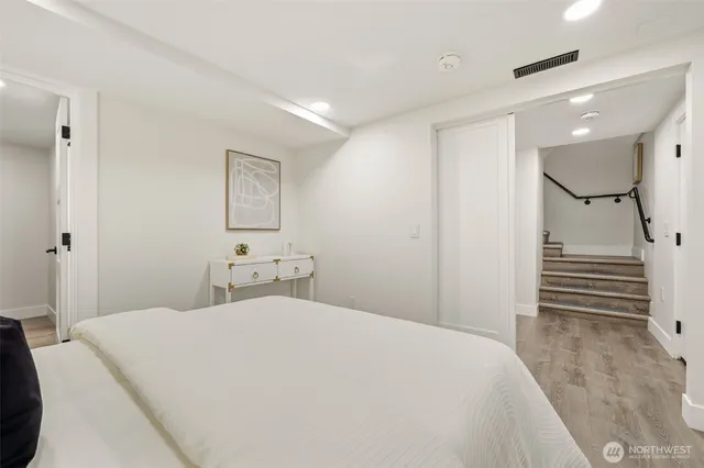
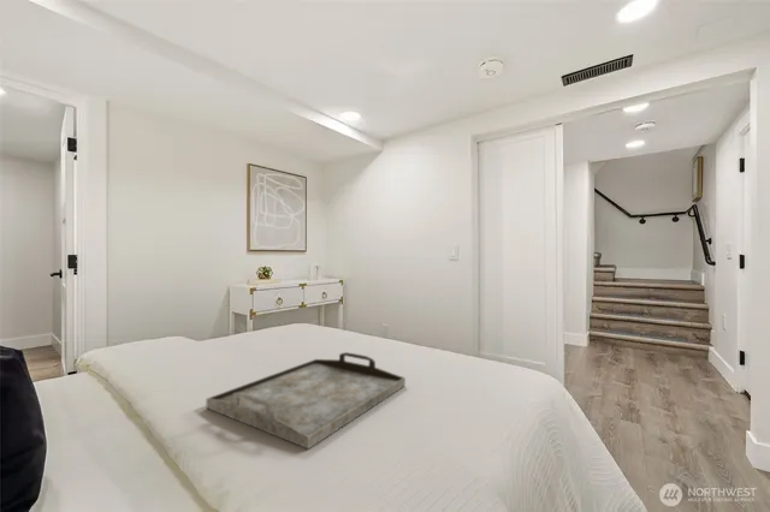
+ serving tray (313, 383)
